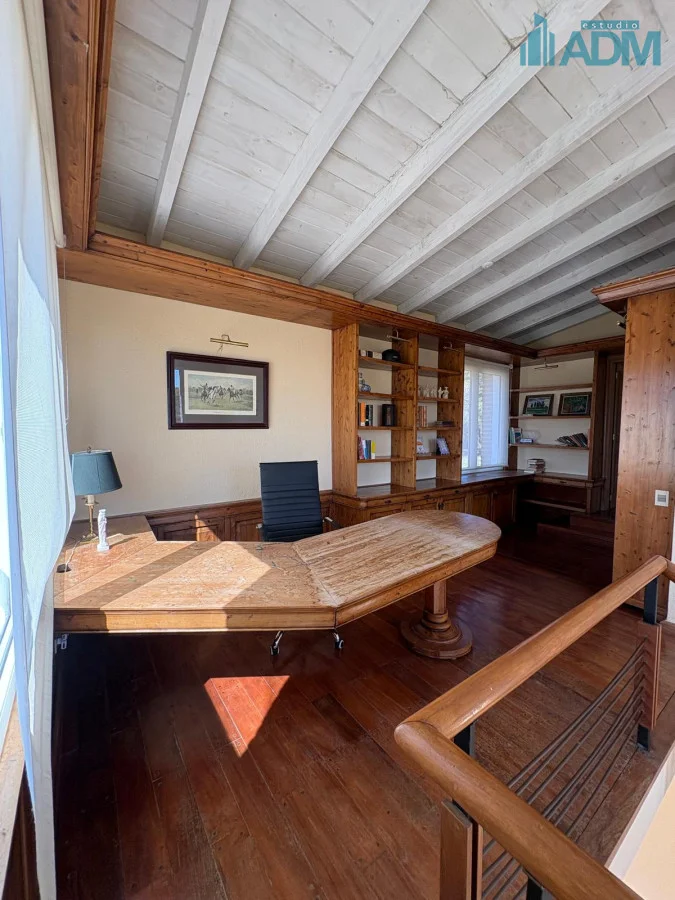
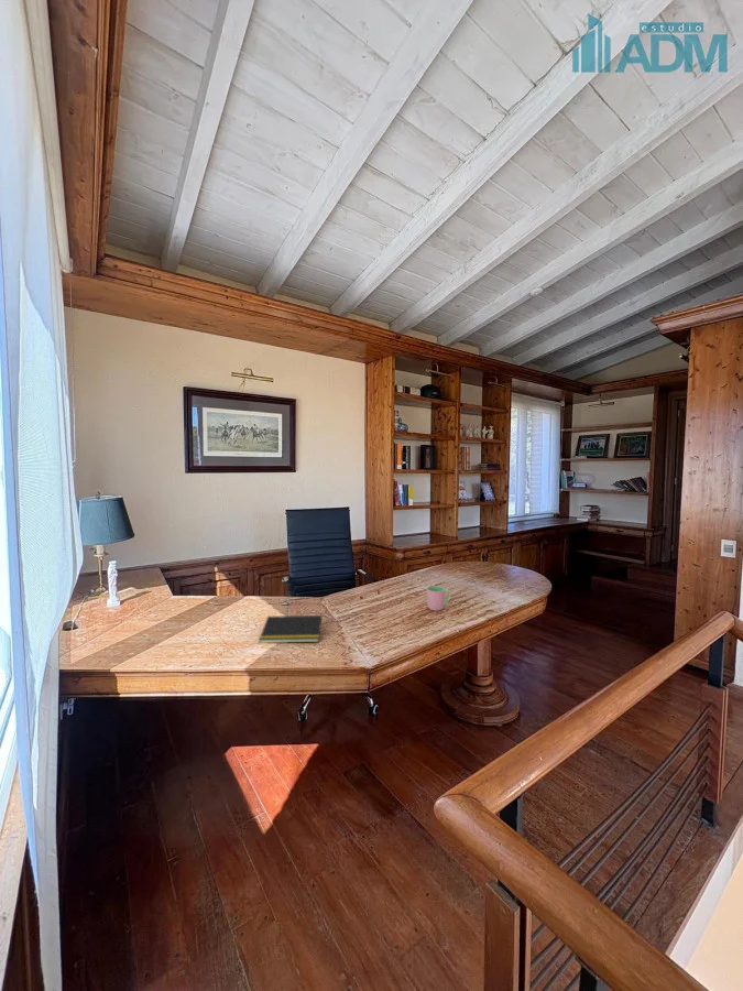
+ cup (438, 598)
+ notepad (292, 628)
